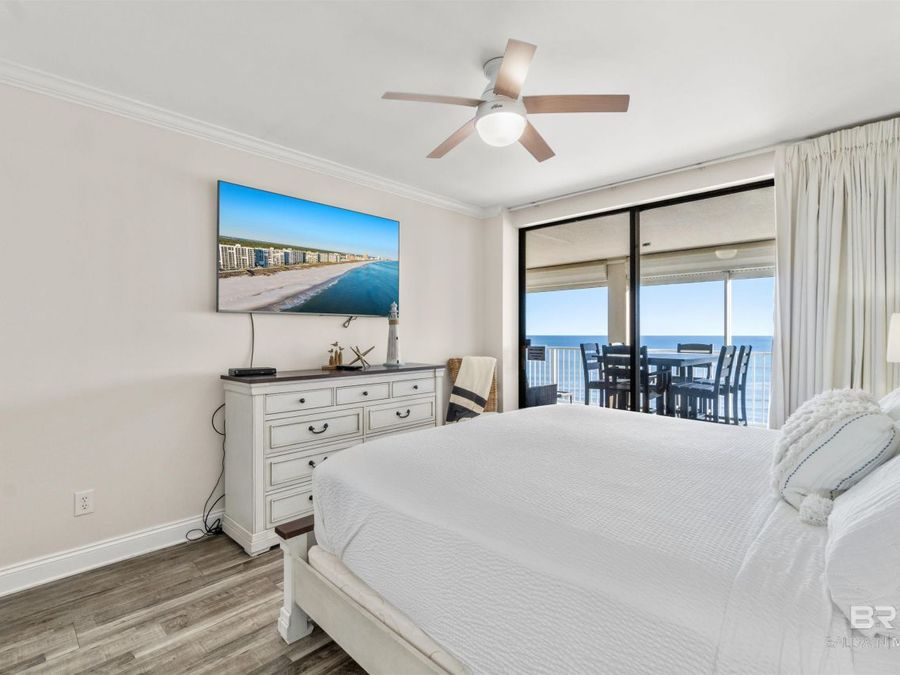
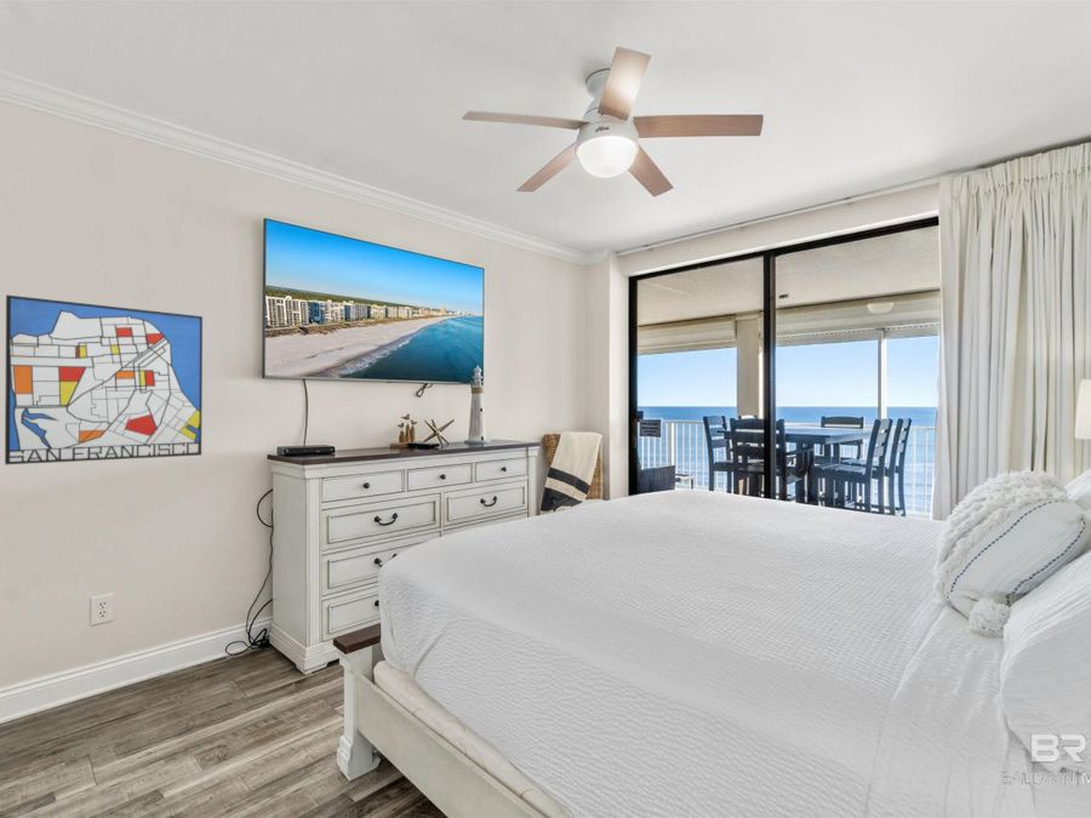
+ wall art (113, 383)
